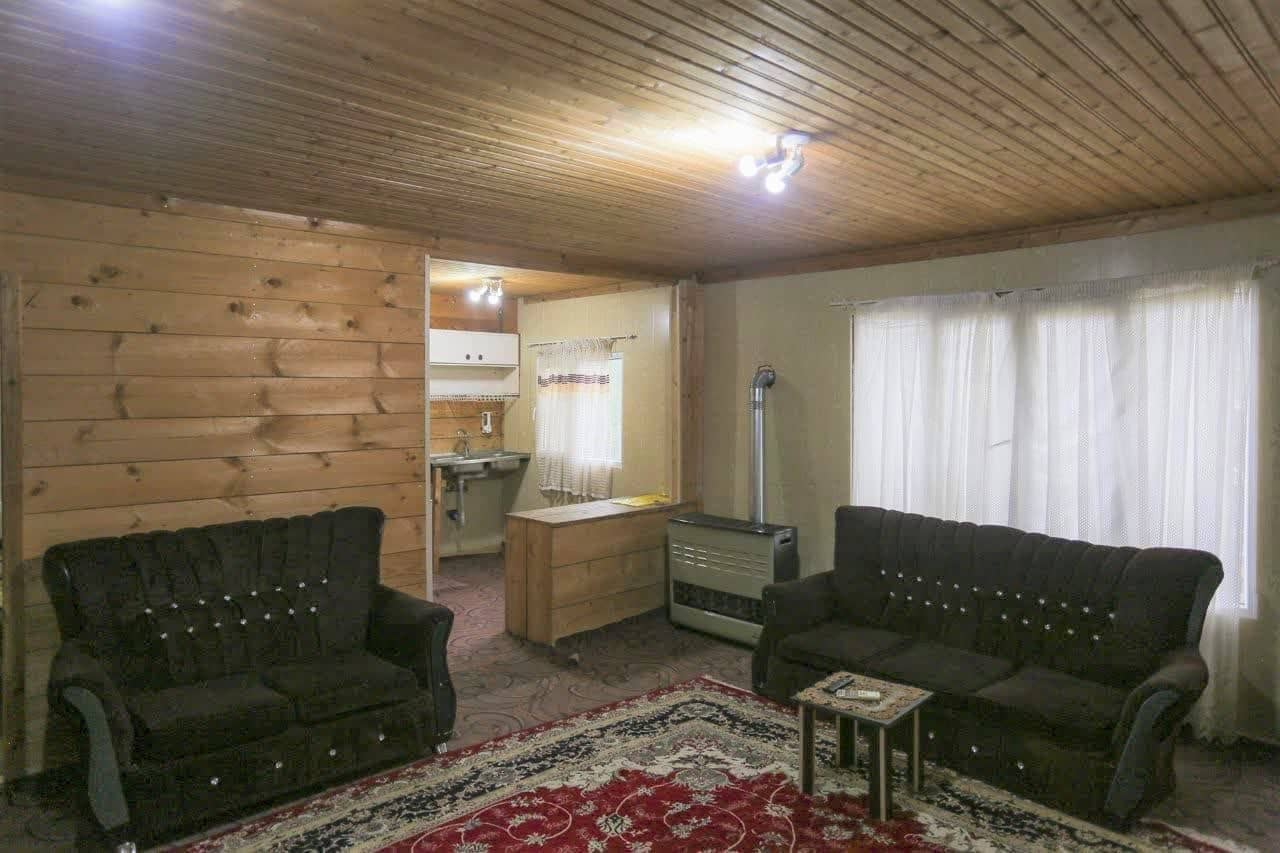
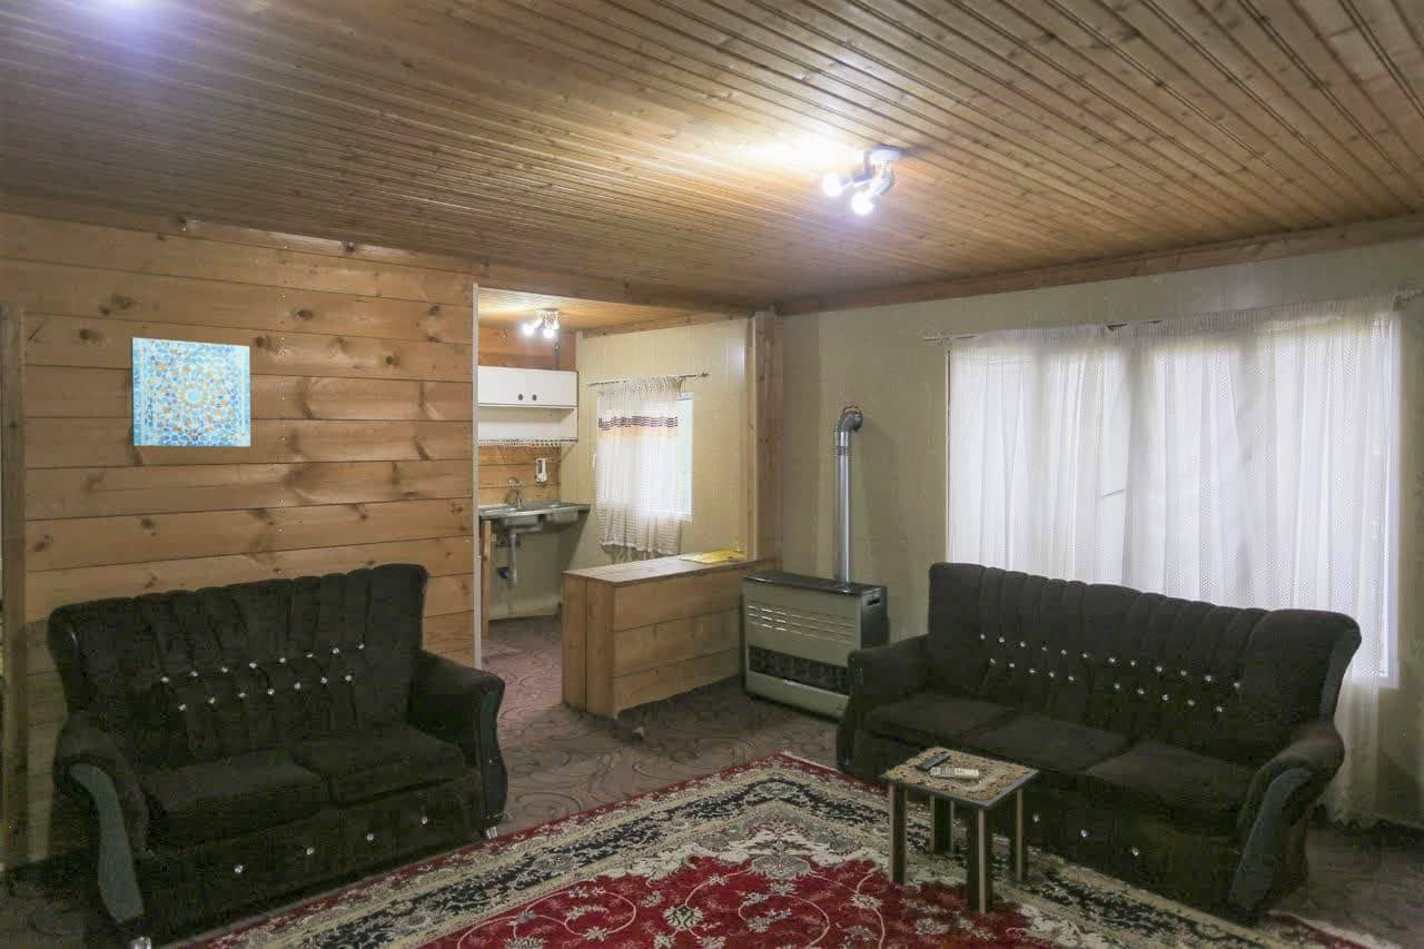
+ wall art (192, 394)
